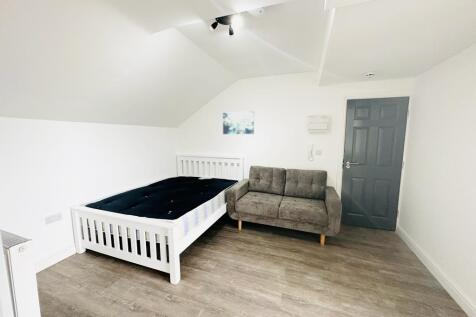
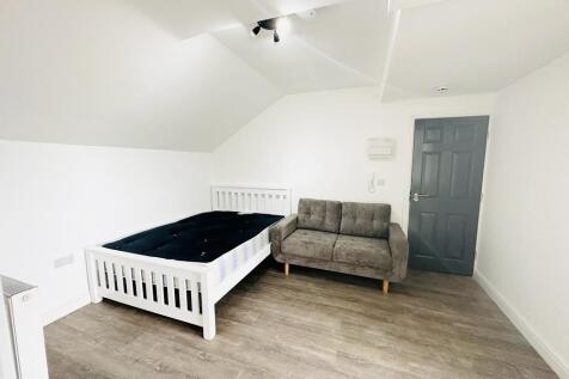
- wall art (238, 123)
